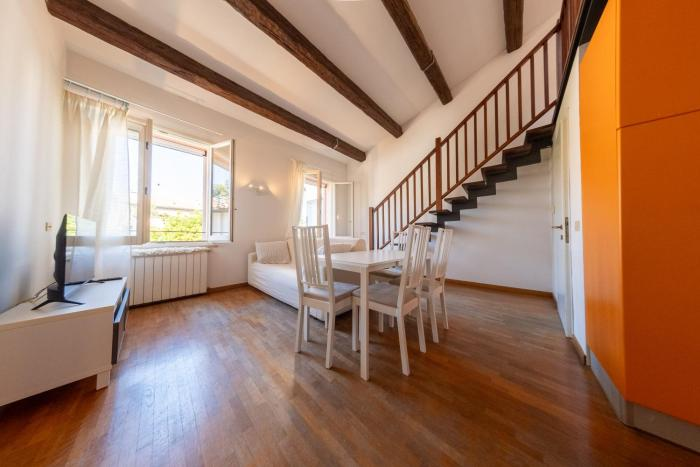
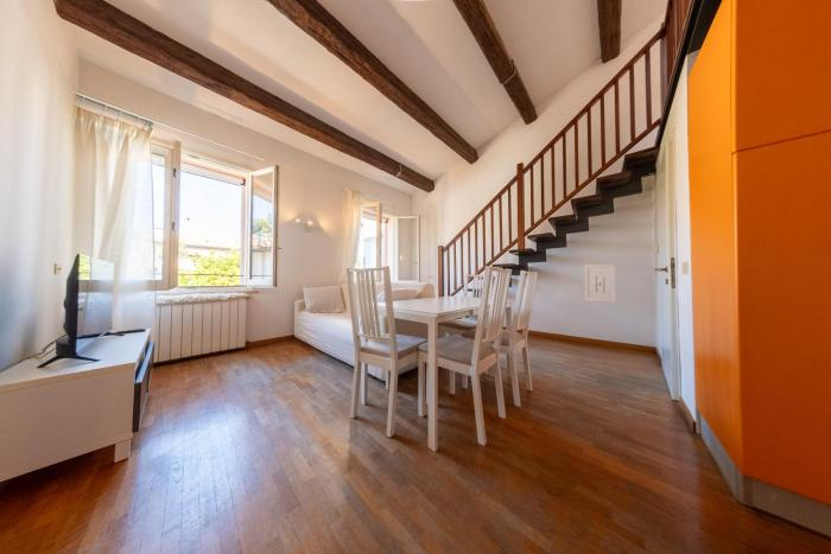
+ wall art (600, 282)
